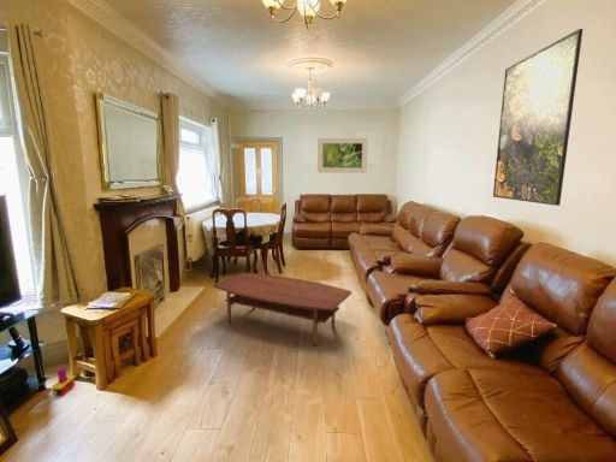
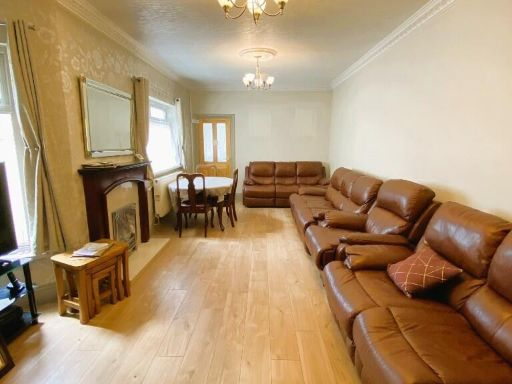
- toy train (63, 380)
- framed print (342, 155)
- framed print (528, 129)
- coffee table (280, 306)
